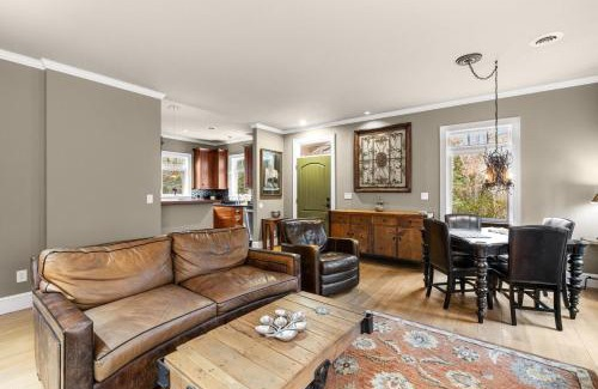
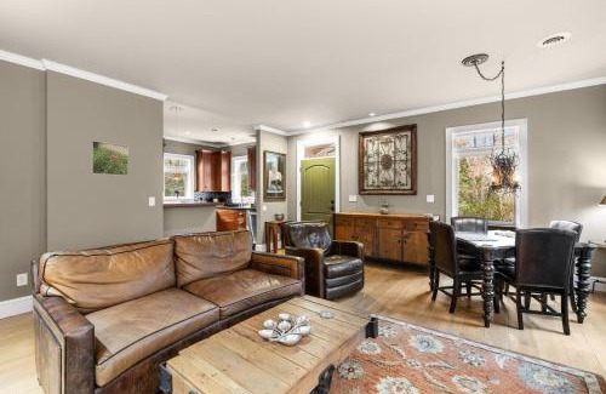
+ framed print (110, 159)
